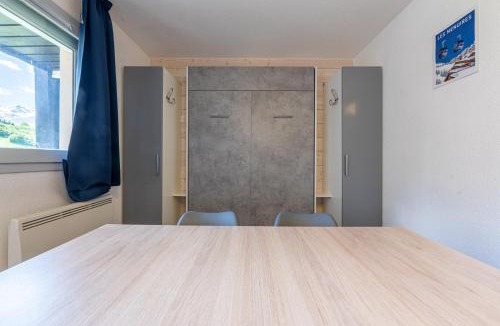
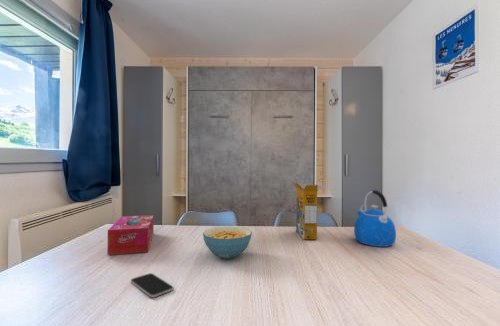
+ tissue box (133, 232)
+ cereal box (307, 208)
+ cereal bowl (227, 244)
+ kettle (371, 215)
+ smartphone (151, 284)
